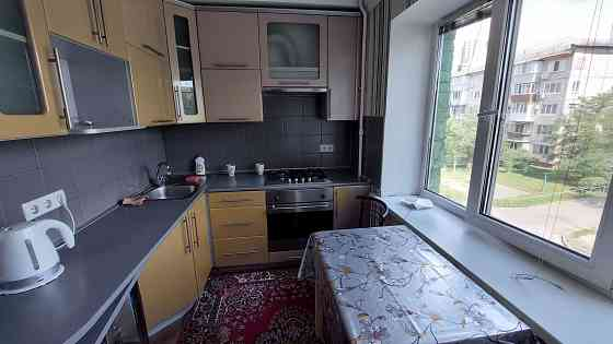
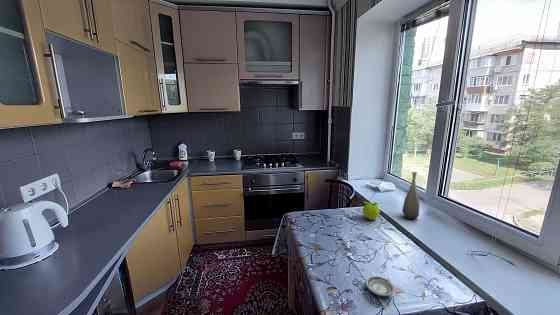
+ fruit (371, 210)
+ saucer (379, 287)
+ bottle (412, 195)
